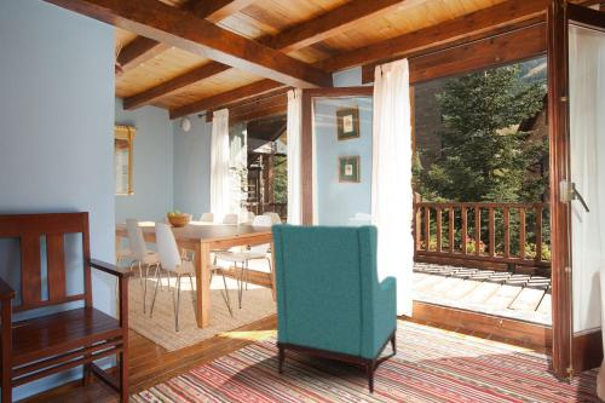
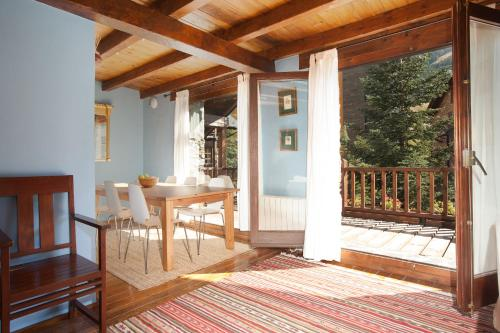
- armchair (338, 293)
